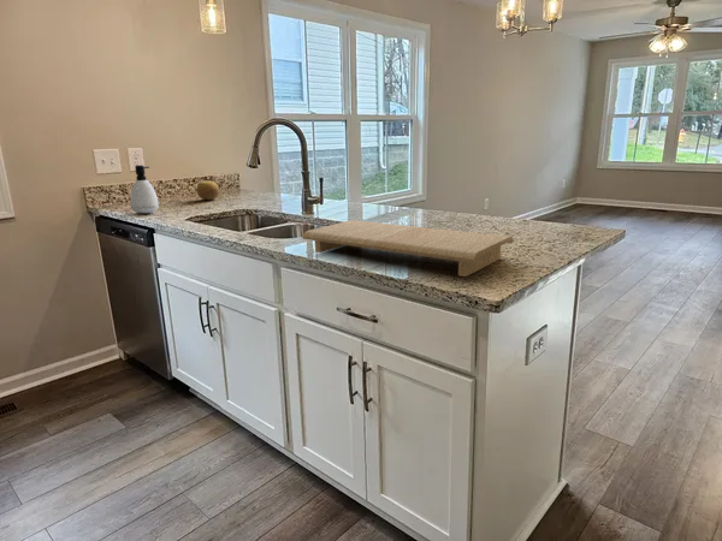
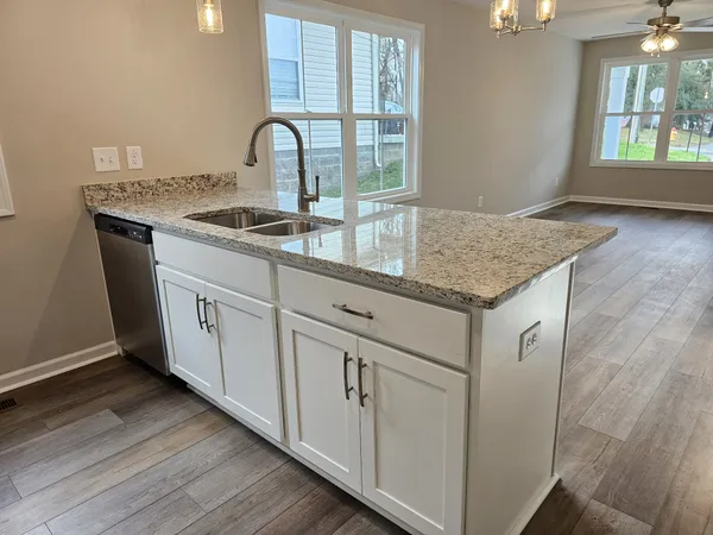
- cutting board (403, 244)
- soap dispenser (142, 189)
- fruit (207, 190)
